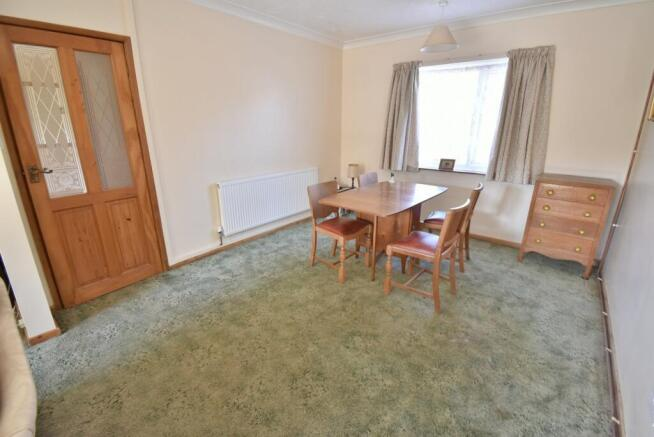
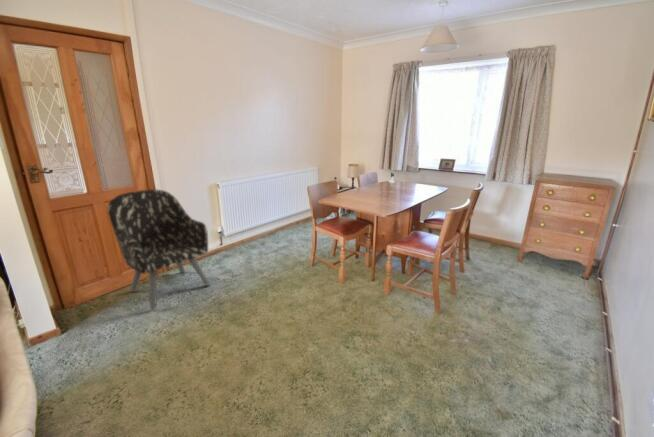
+ armchair (160, 242)
